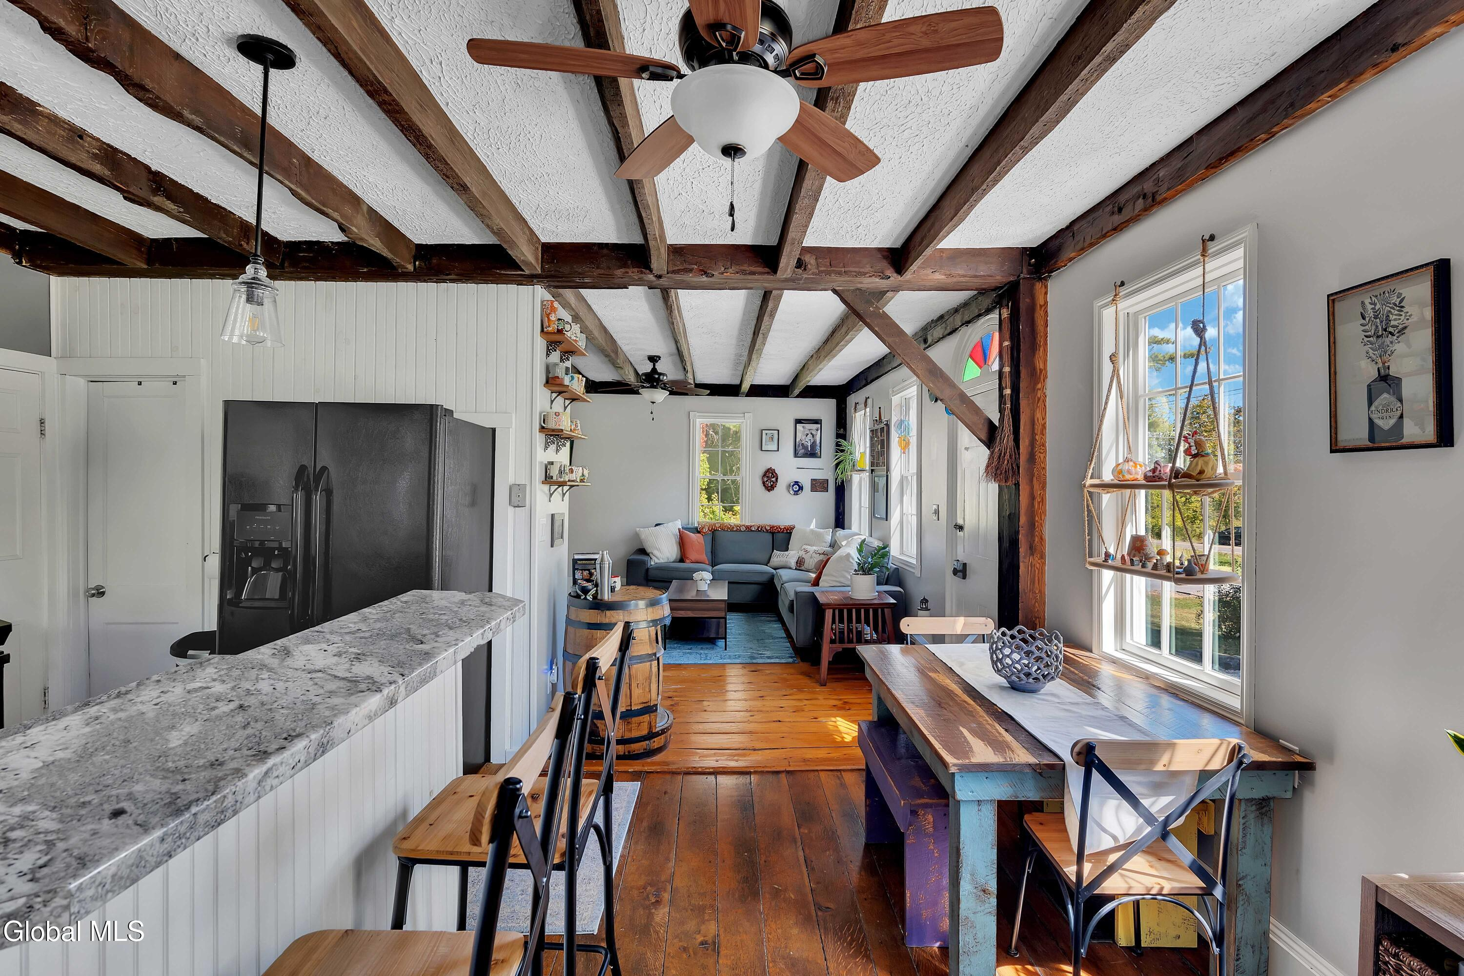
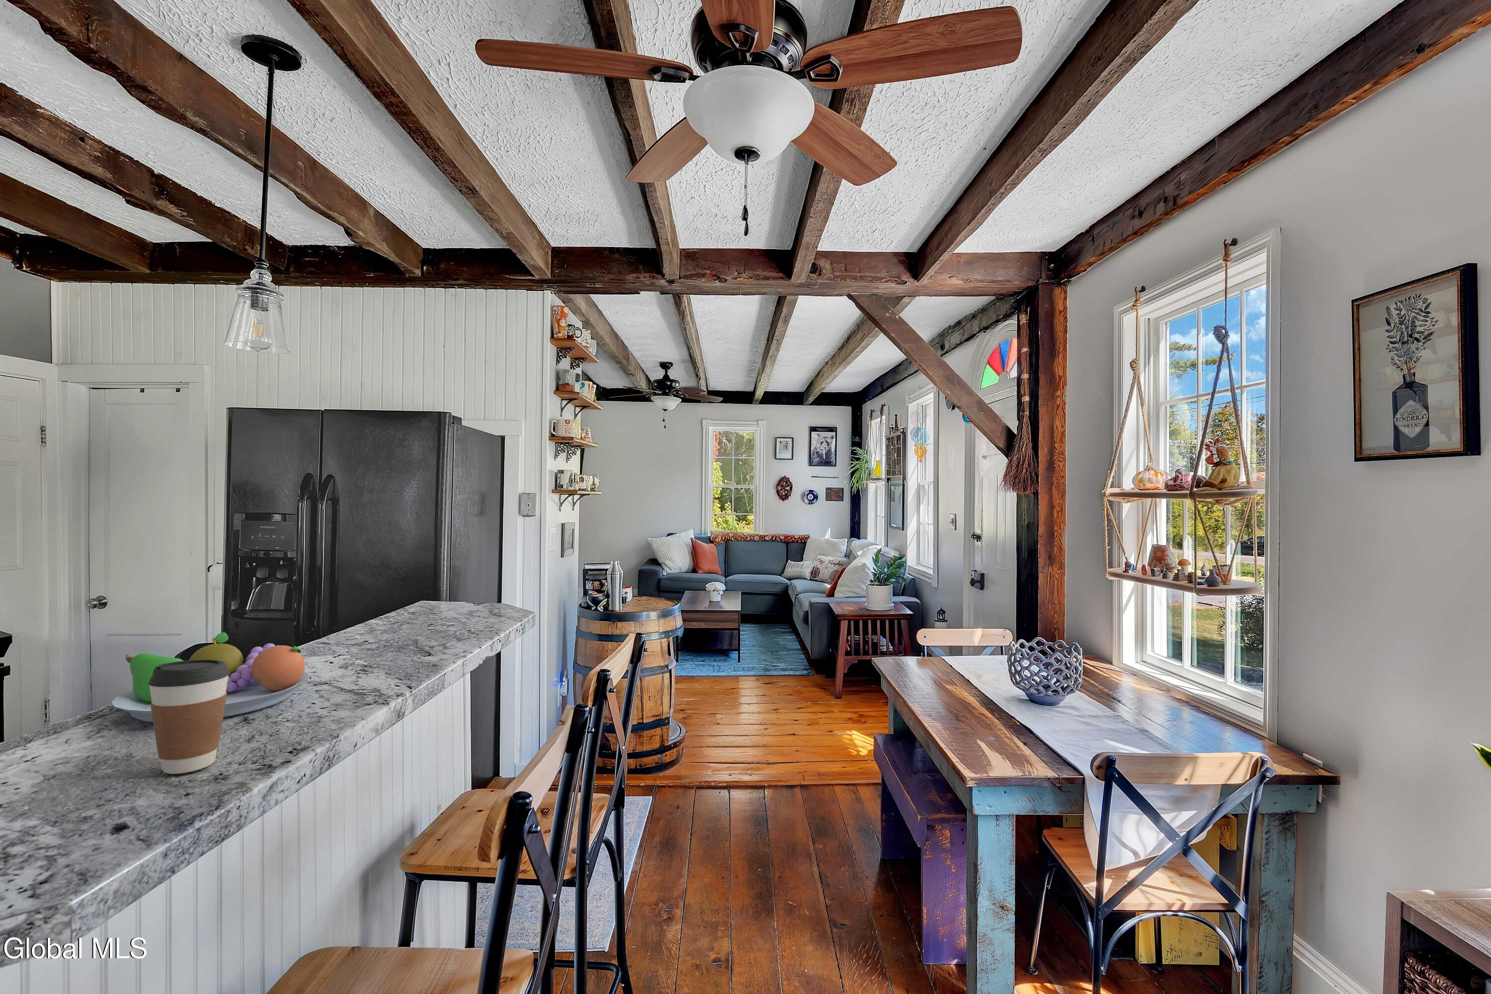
+ fruit bowl (214, 659)
+ coffee cup (190, 714)
